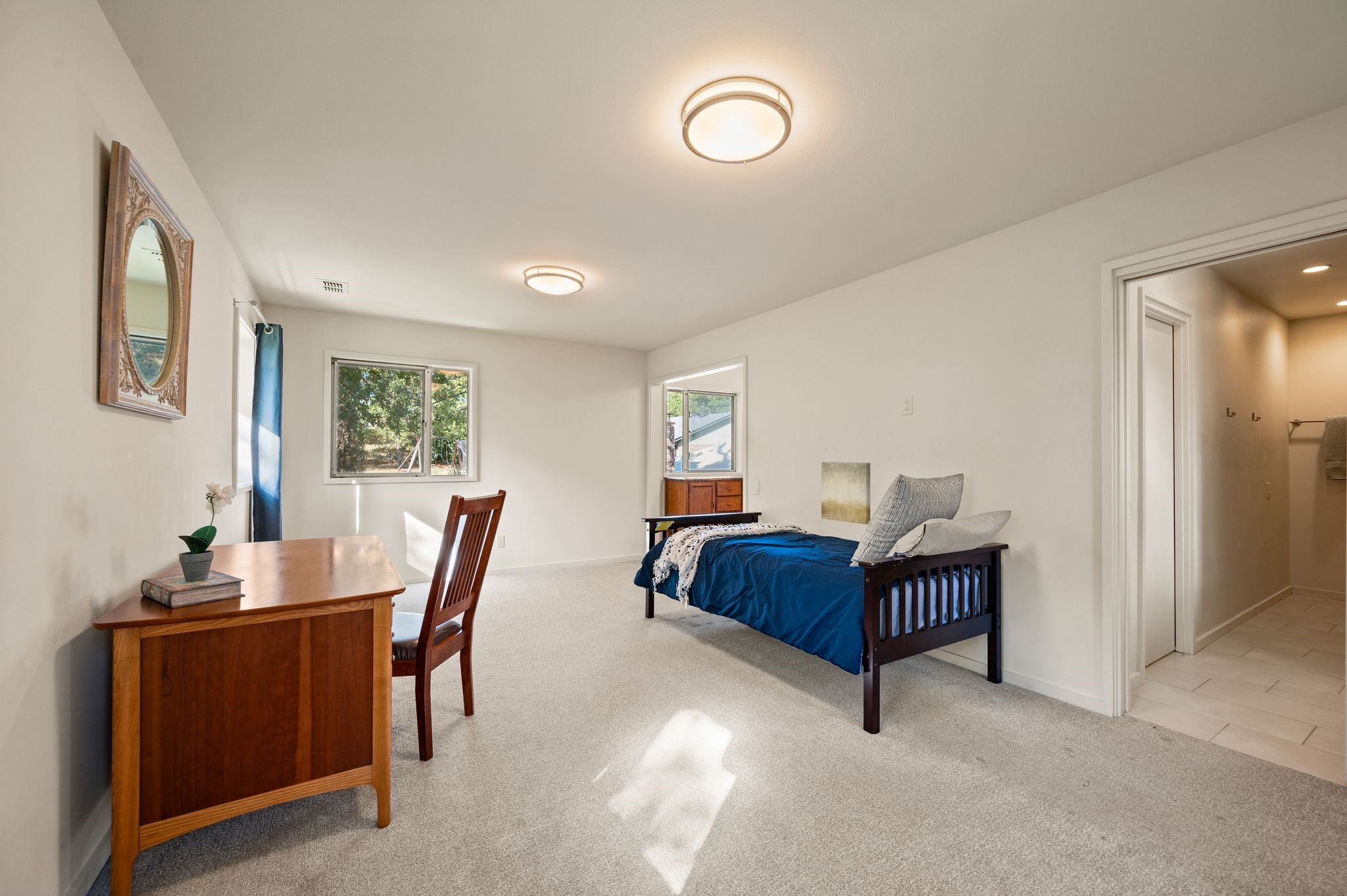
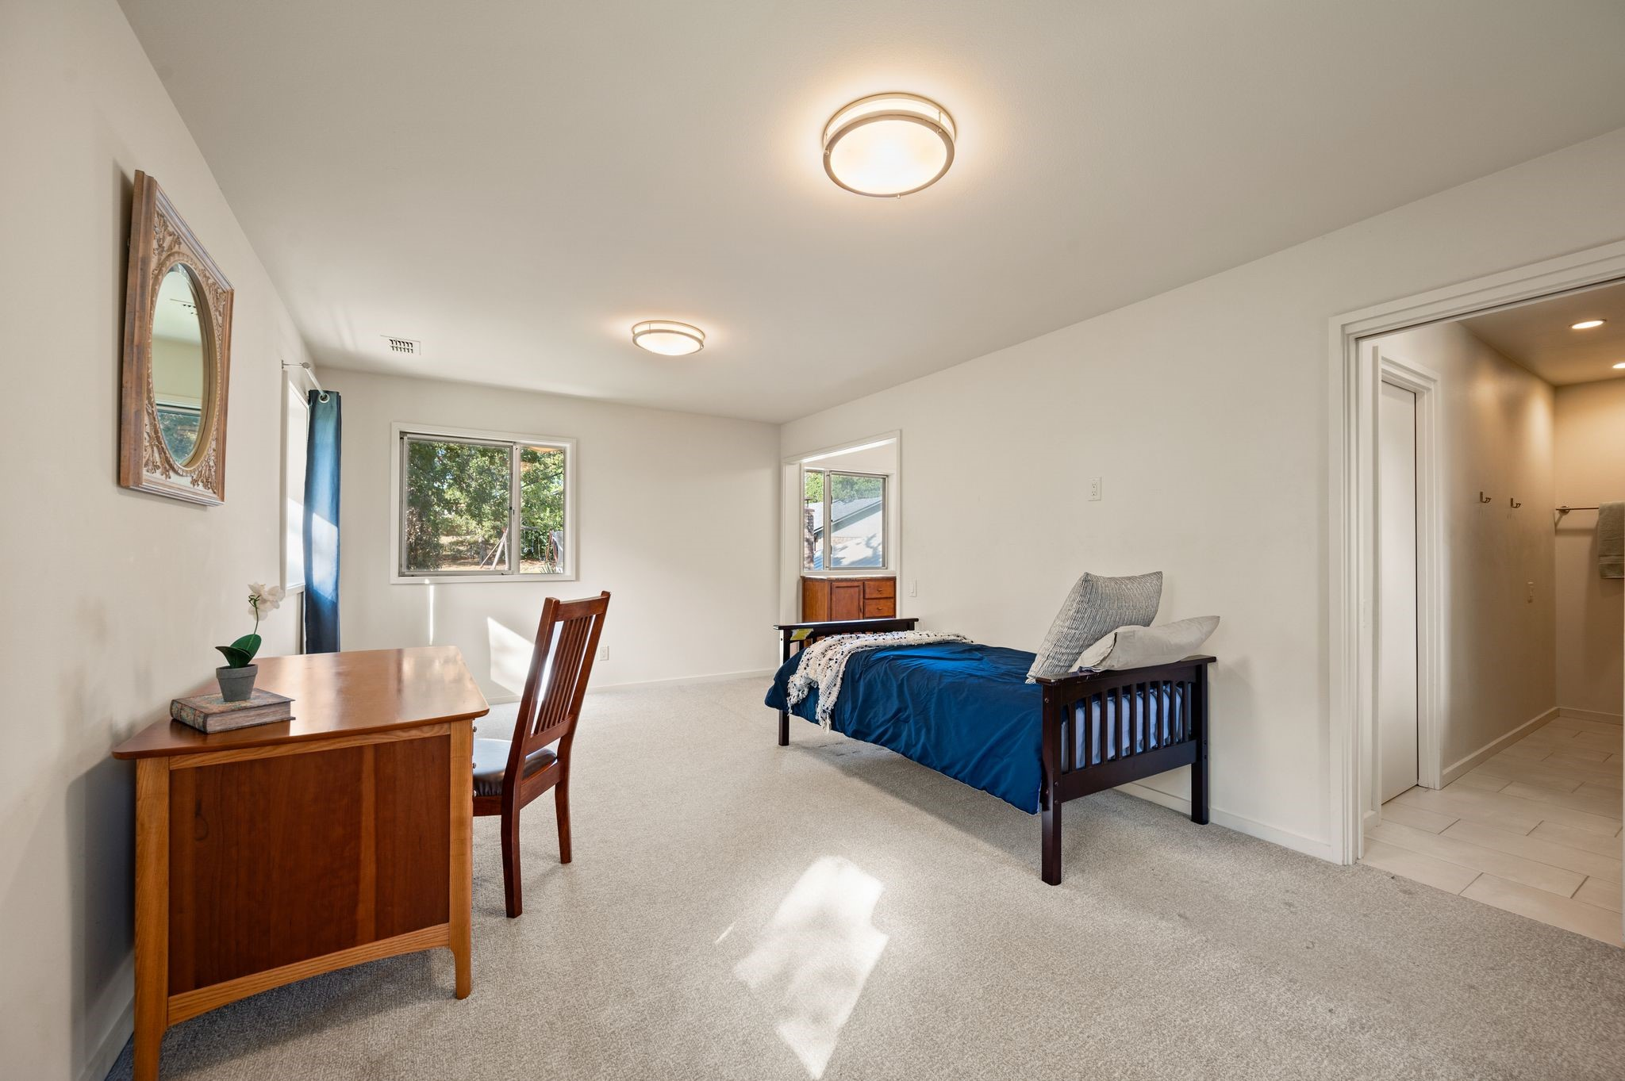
- wall art (845, 492)
